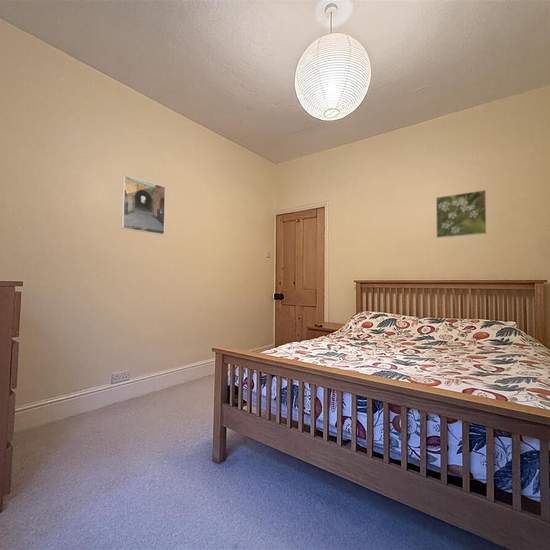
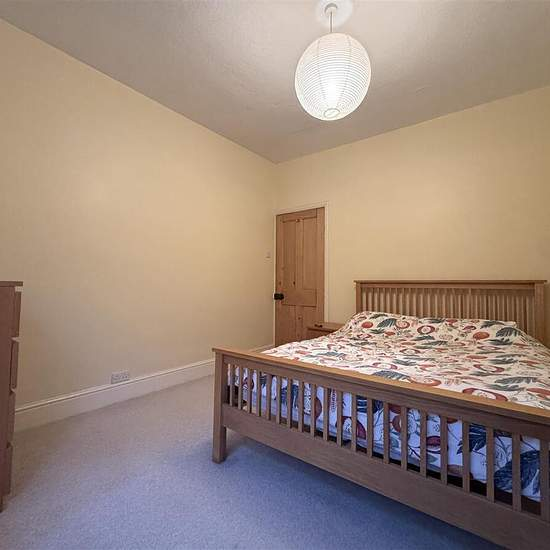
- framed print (460, 214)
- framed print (144, 206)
